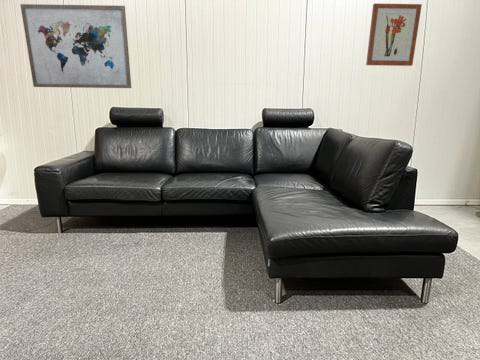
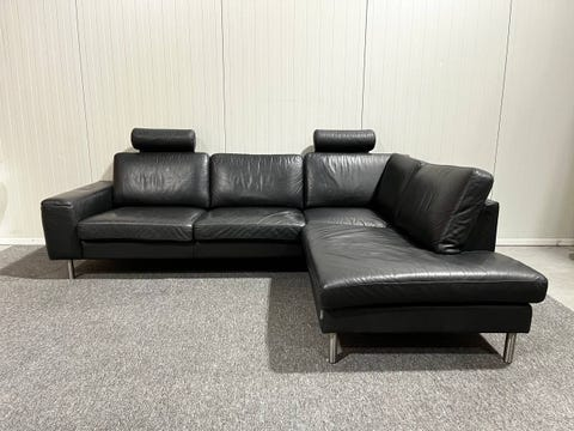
- wall art (393, 35)
- wall art (77, 47)
